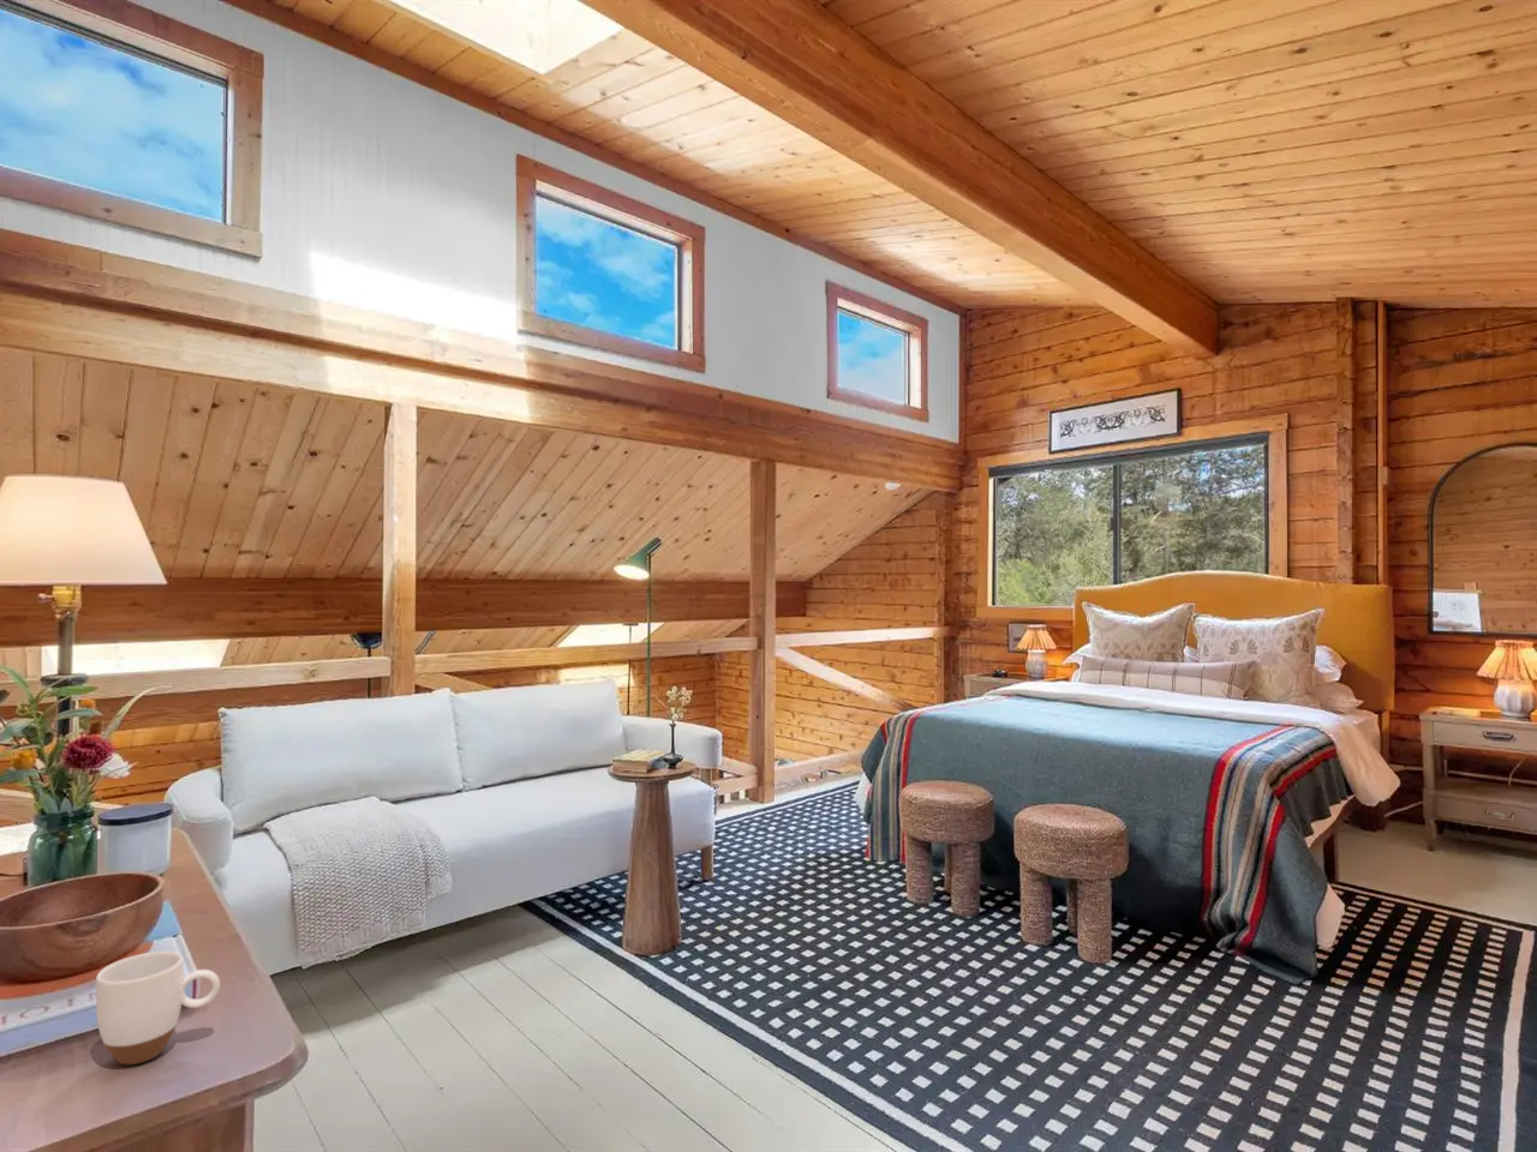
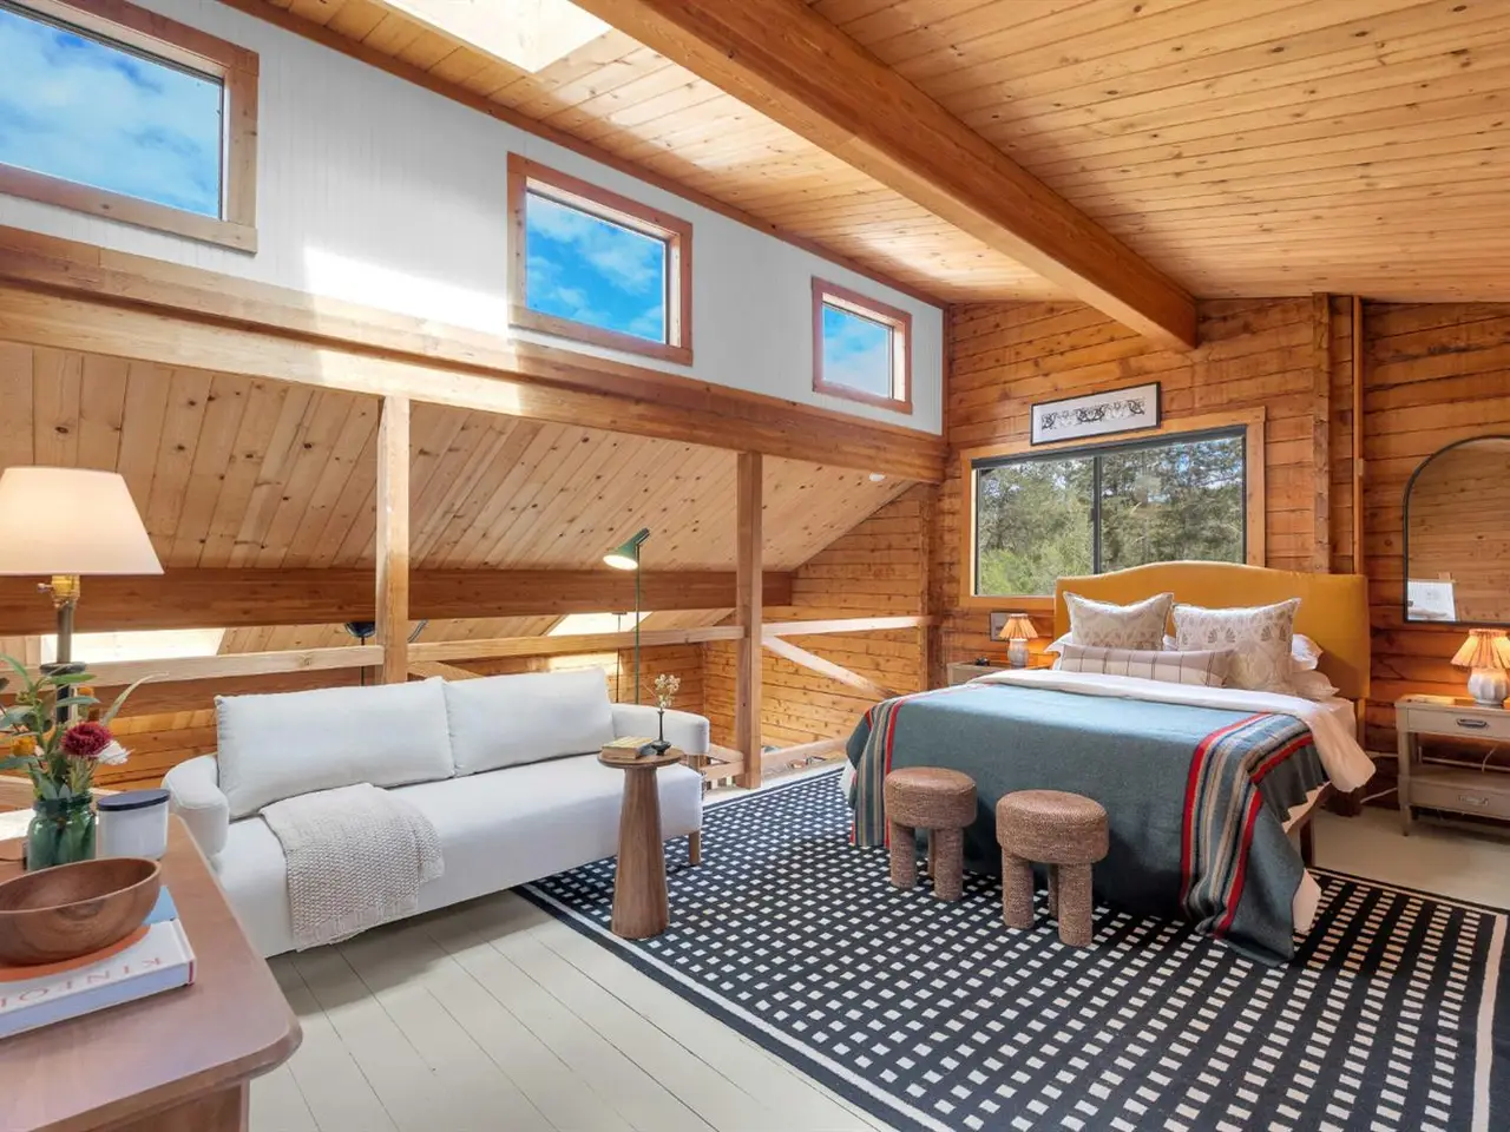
- mug (160, 1006)
